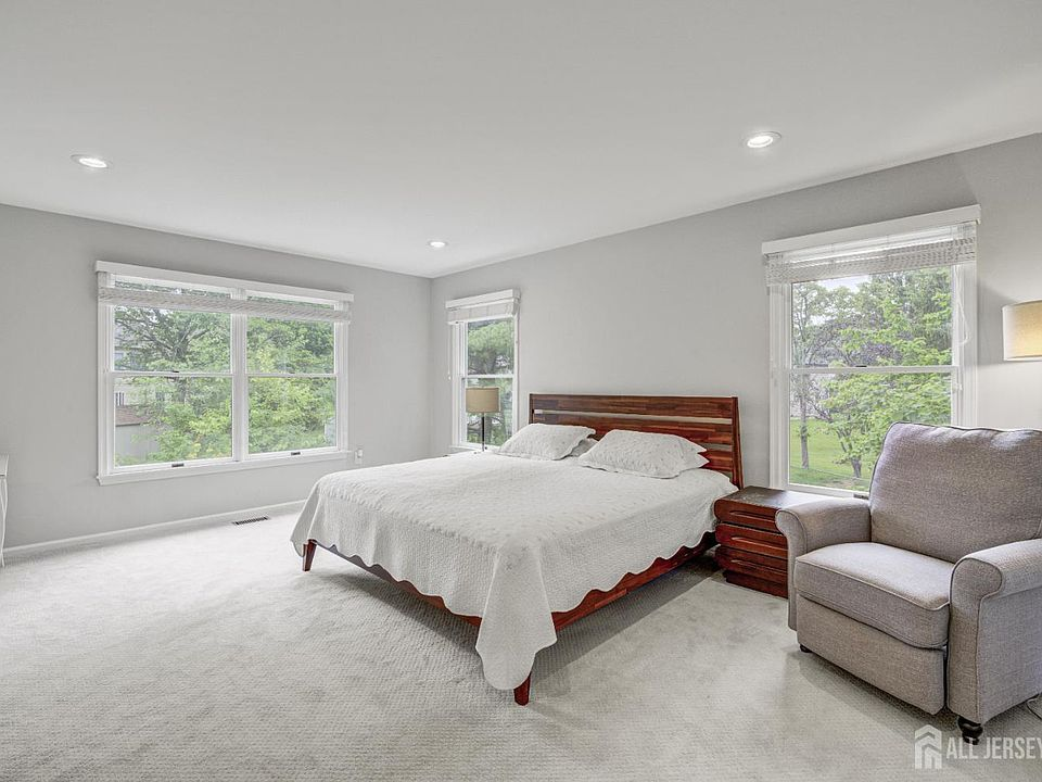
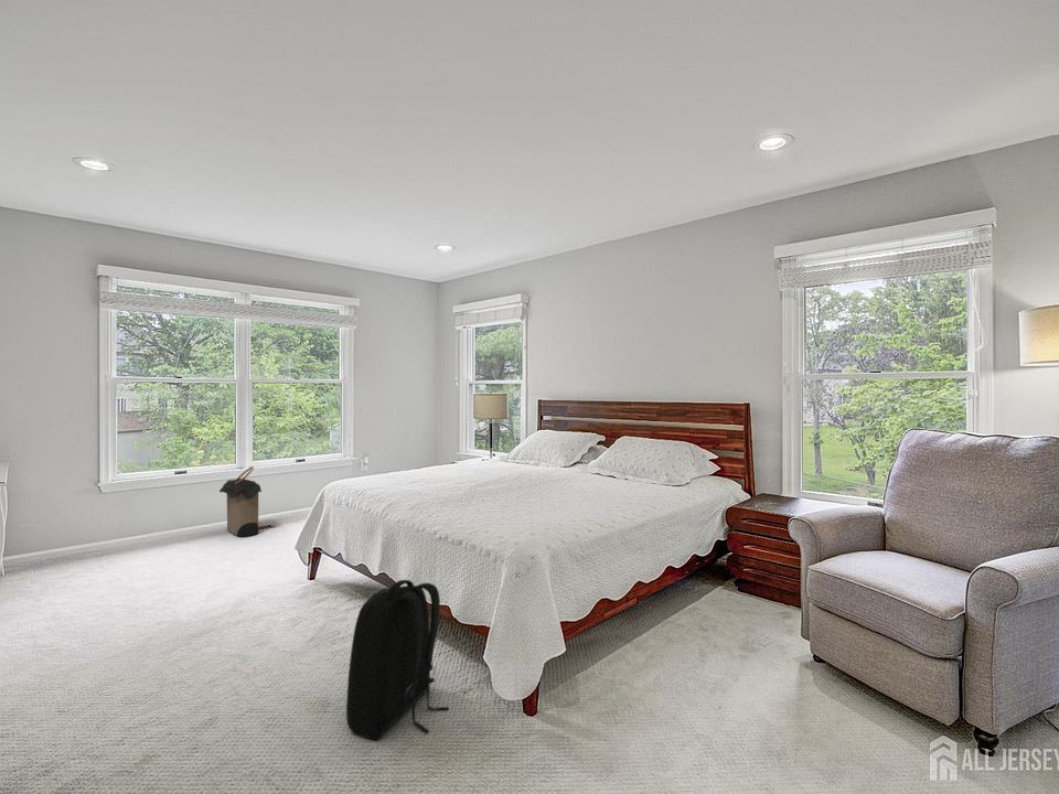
+ laundry hamper (240, 498)
+ backpack (403, 645)
